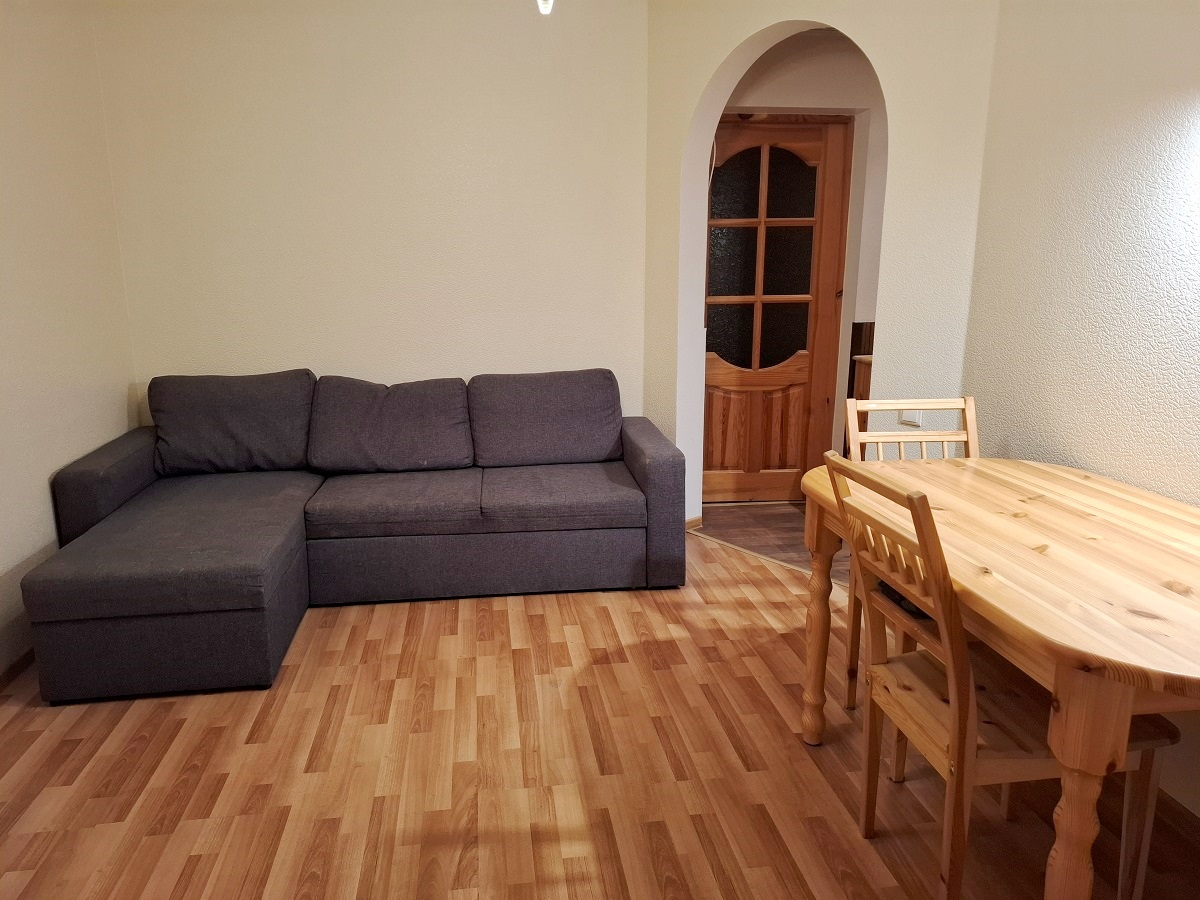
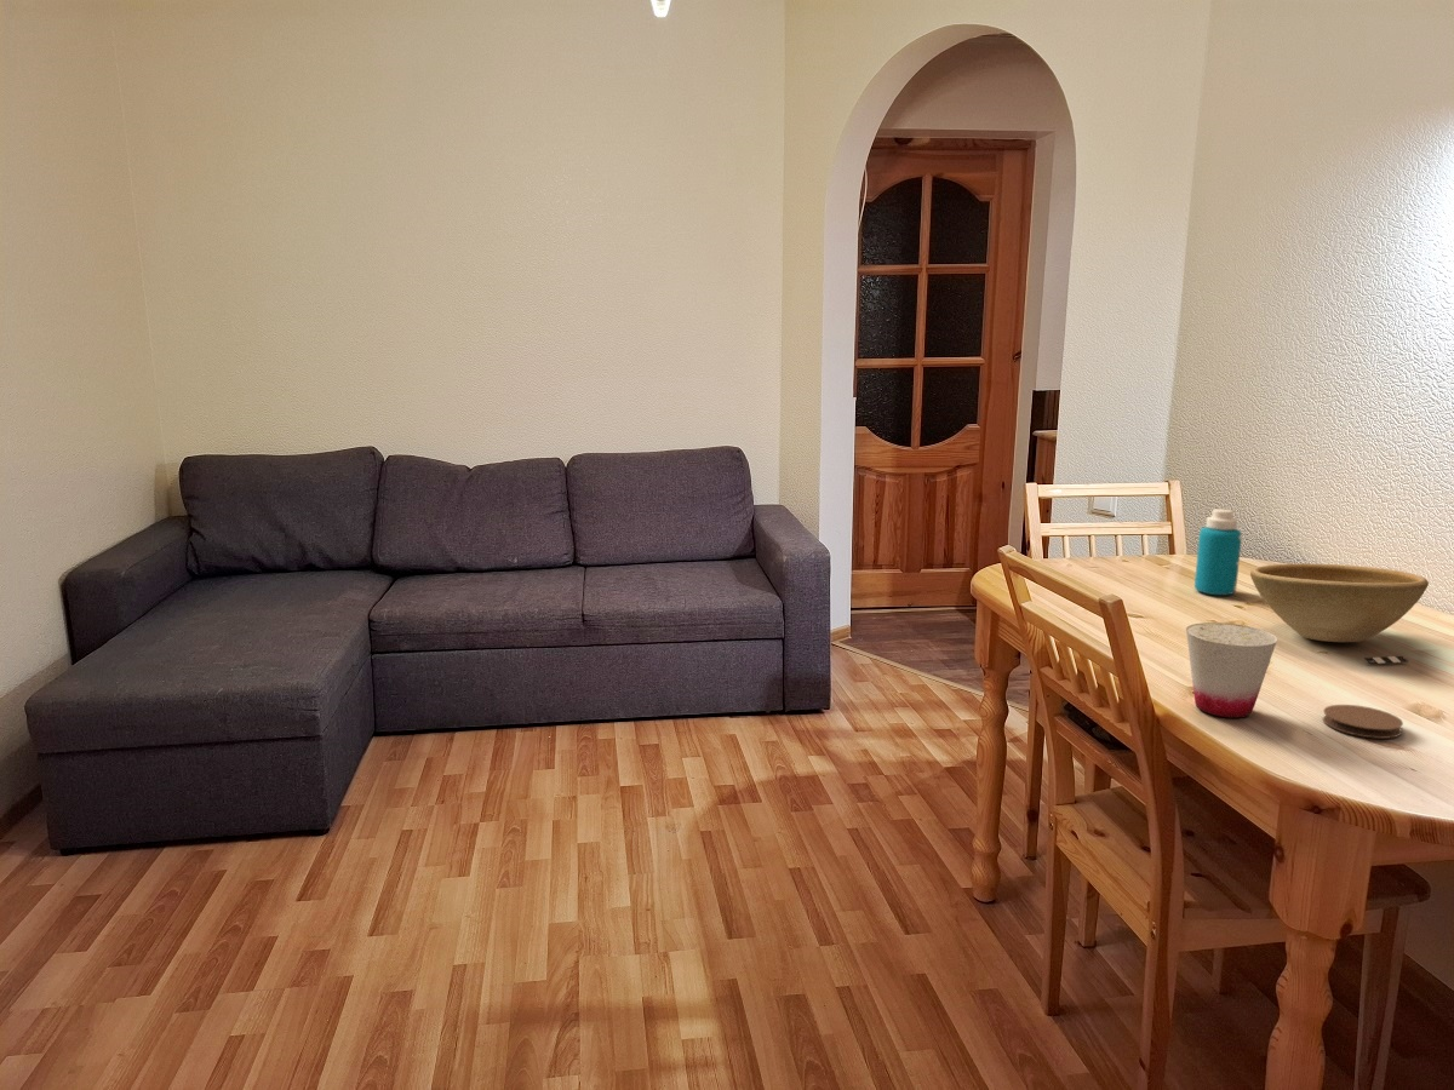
+ coaster (1362, 721)
+ cup (1226, 671)
+ bowl (1334, 603)
+ bottle (1218, 551)
